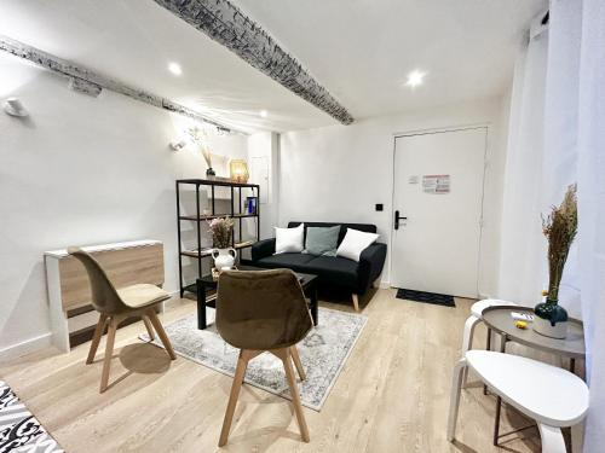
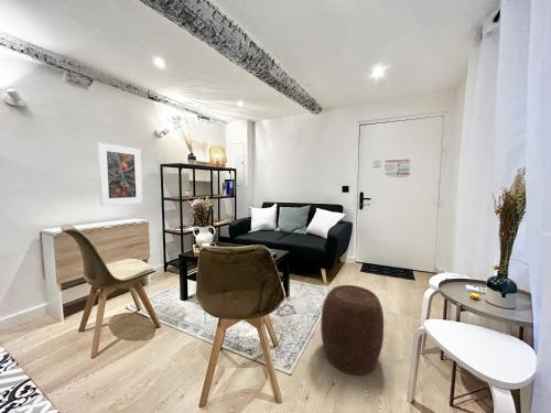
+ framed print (121, 175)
+ stool (350, 324)
